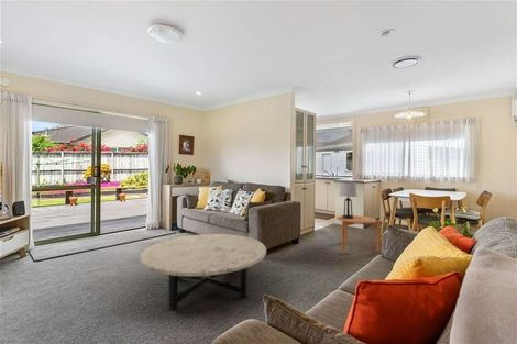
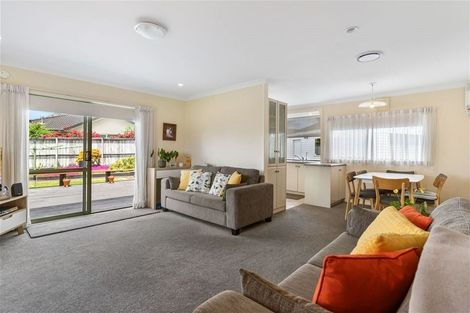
- lamp (348, 200)
- side table (346, 234)
- coffee table (206, 267)
